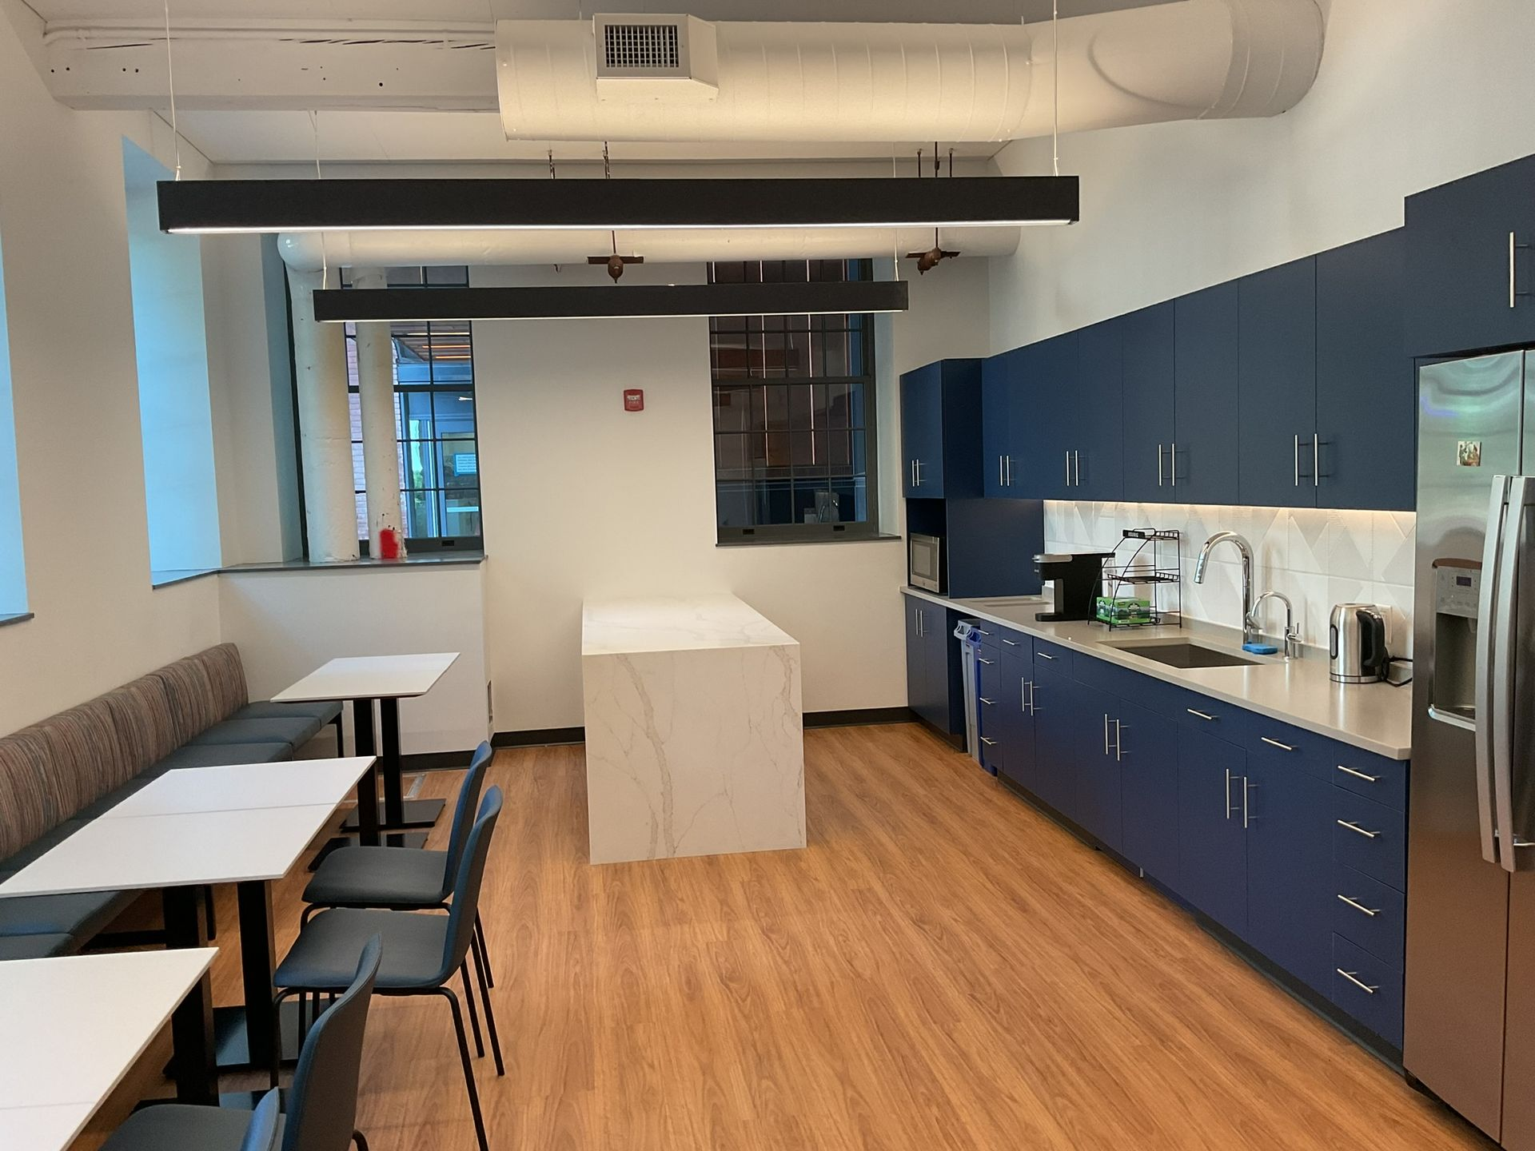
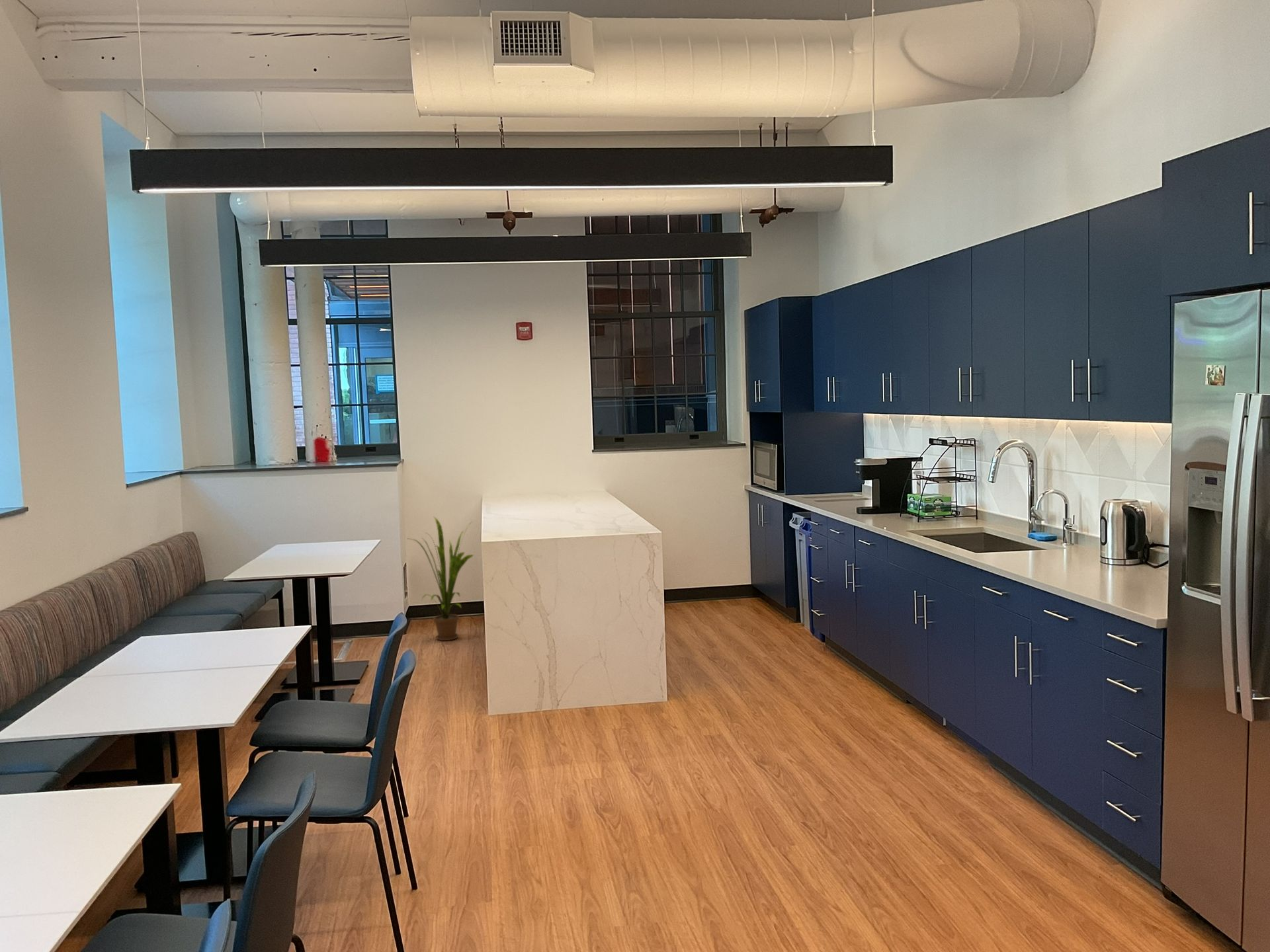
+ house plant (441, 578)
